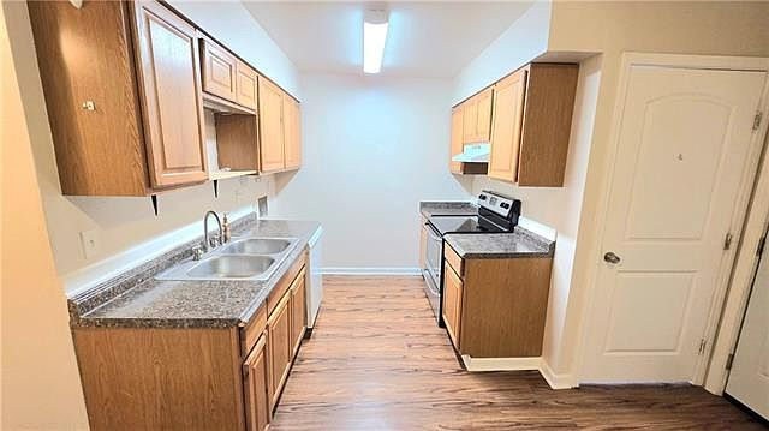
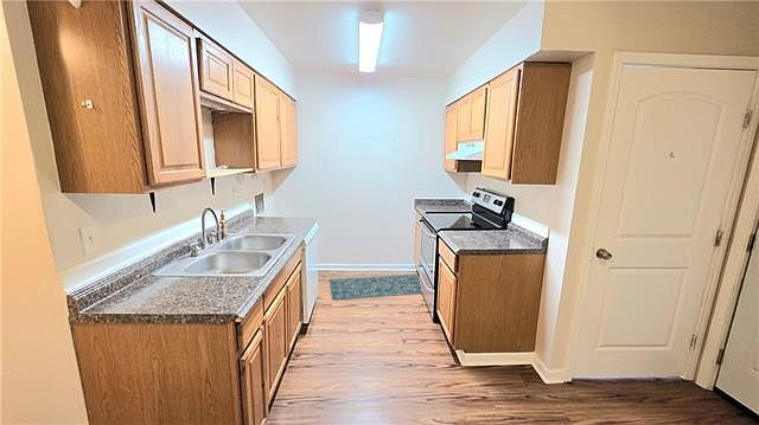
+ rug (381, 285)
